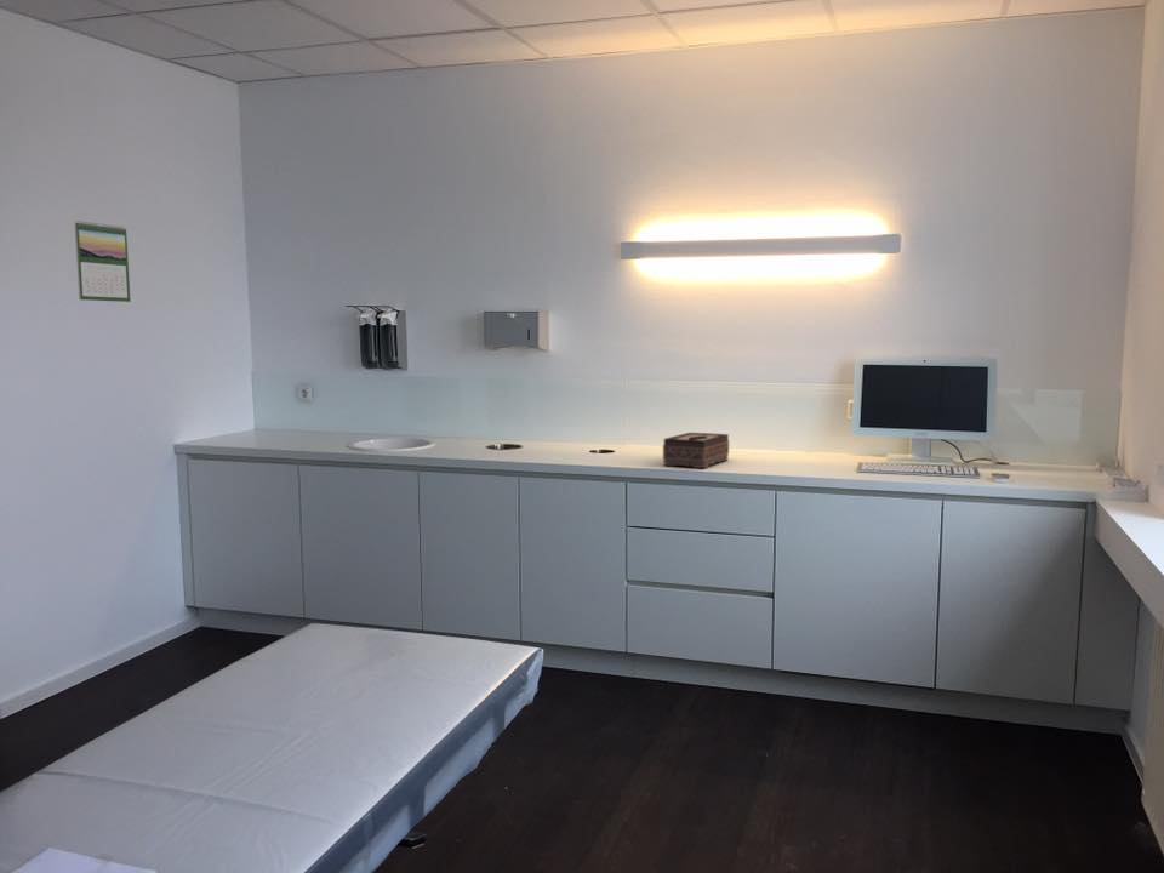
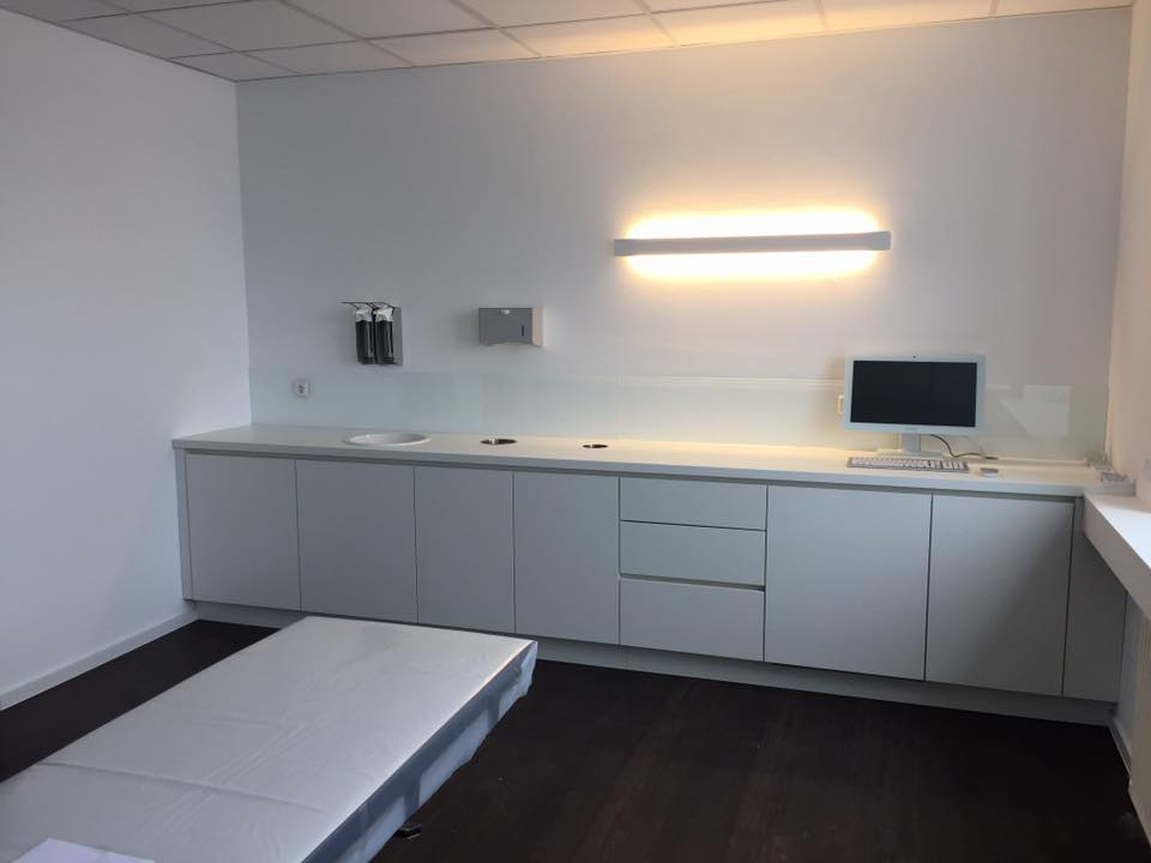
- calendar (103, 261)
- tissue box (696, 449)
